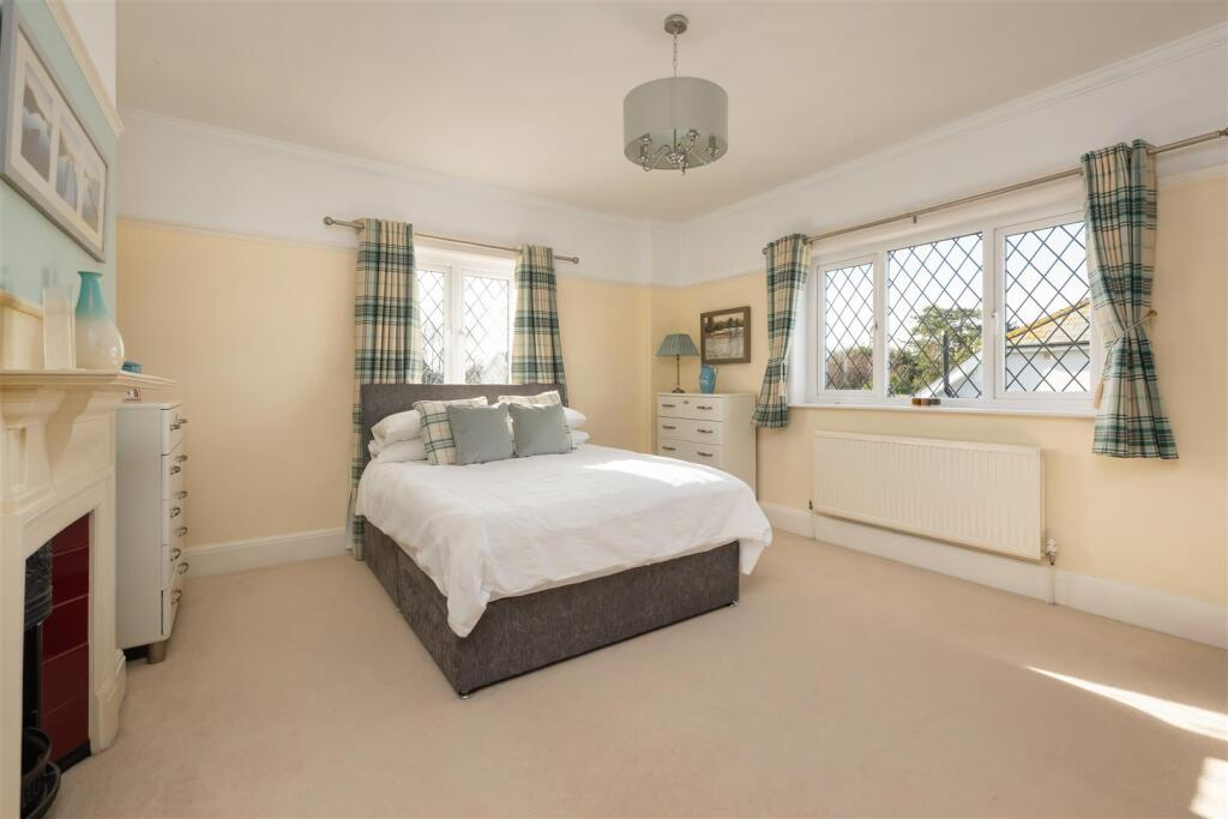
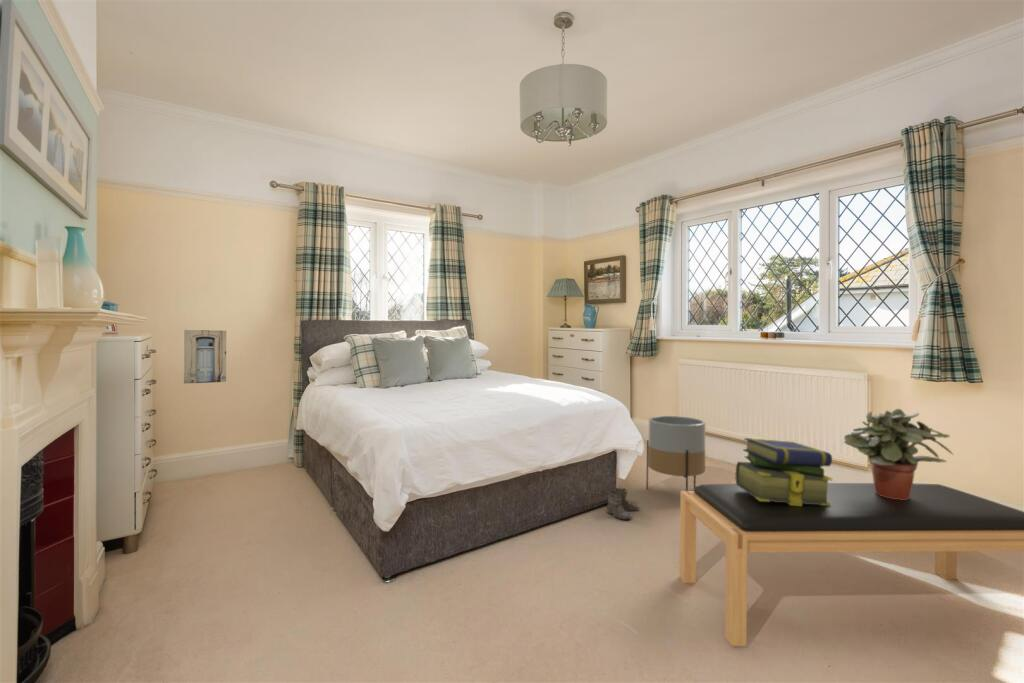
+ wall art (205, 356)
+ boots (622, 502)
+ stack of books (782, 468)
+ planter (676, 457)
+ bench (854, 551)
+ potted plant (893, 451)
